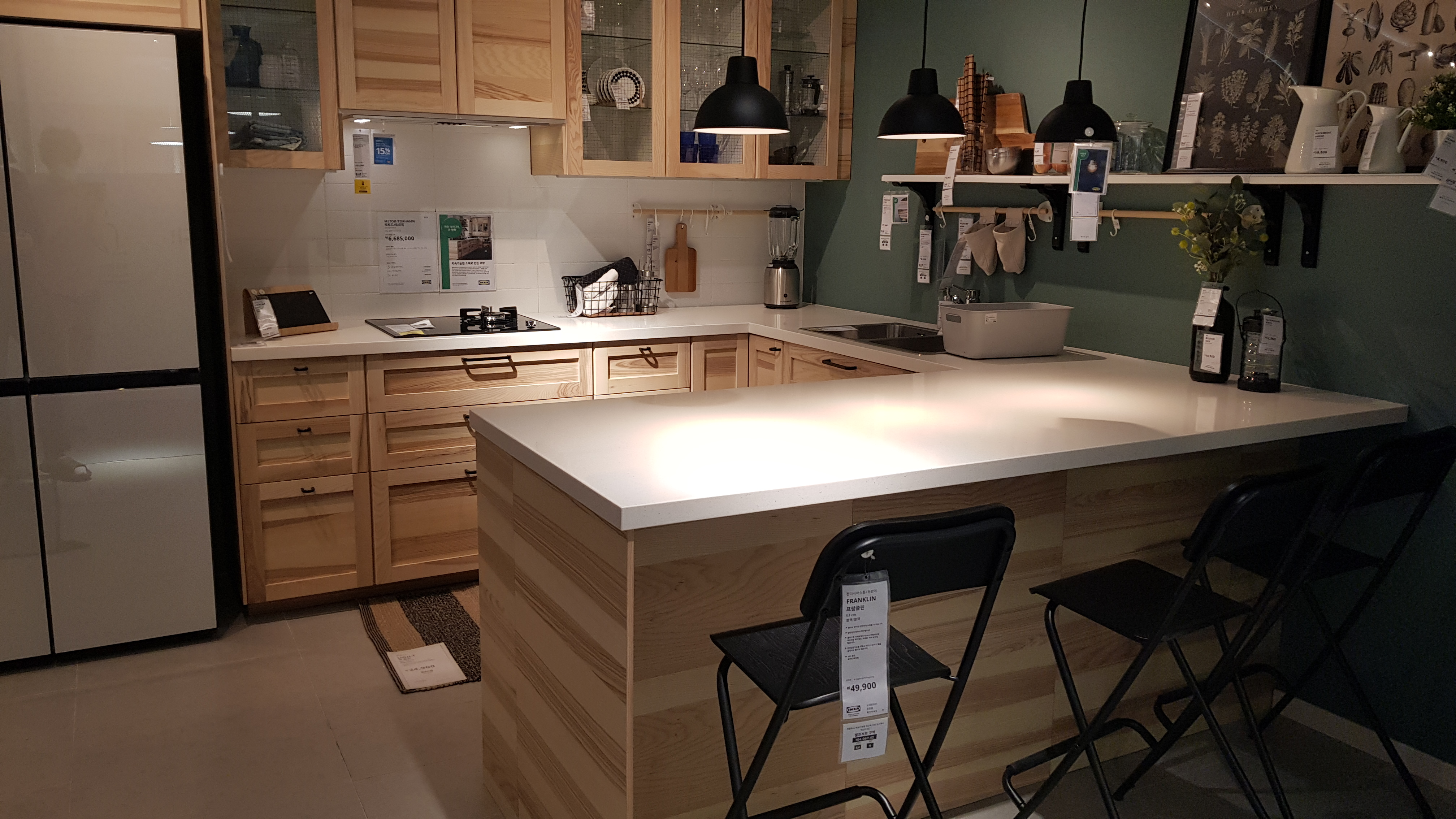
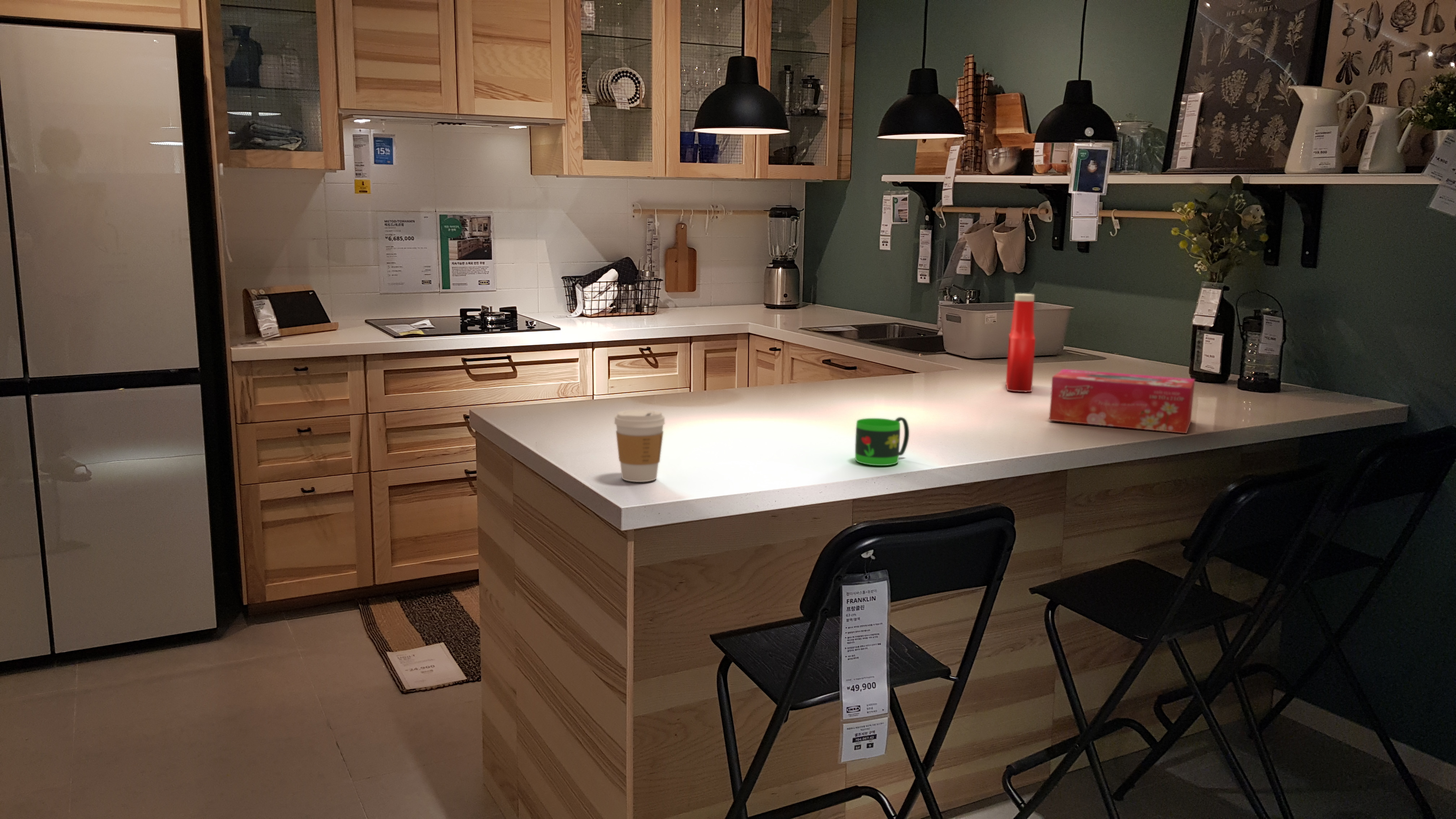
+ coffee cup (640, 444)
+ tissue box (1122, 399)
+ soap bottle (1022, 341)
+ mug (885, 439)
